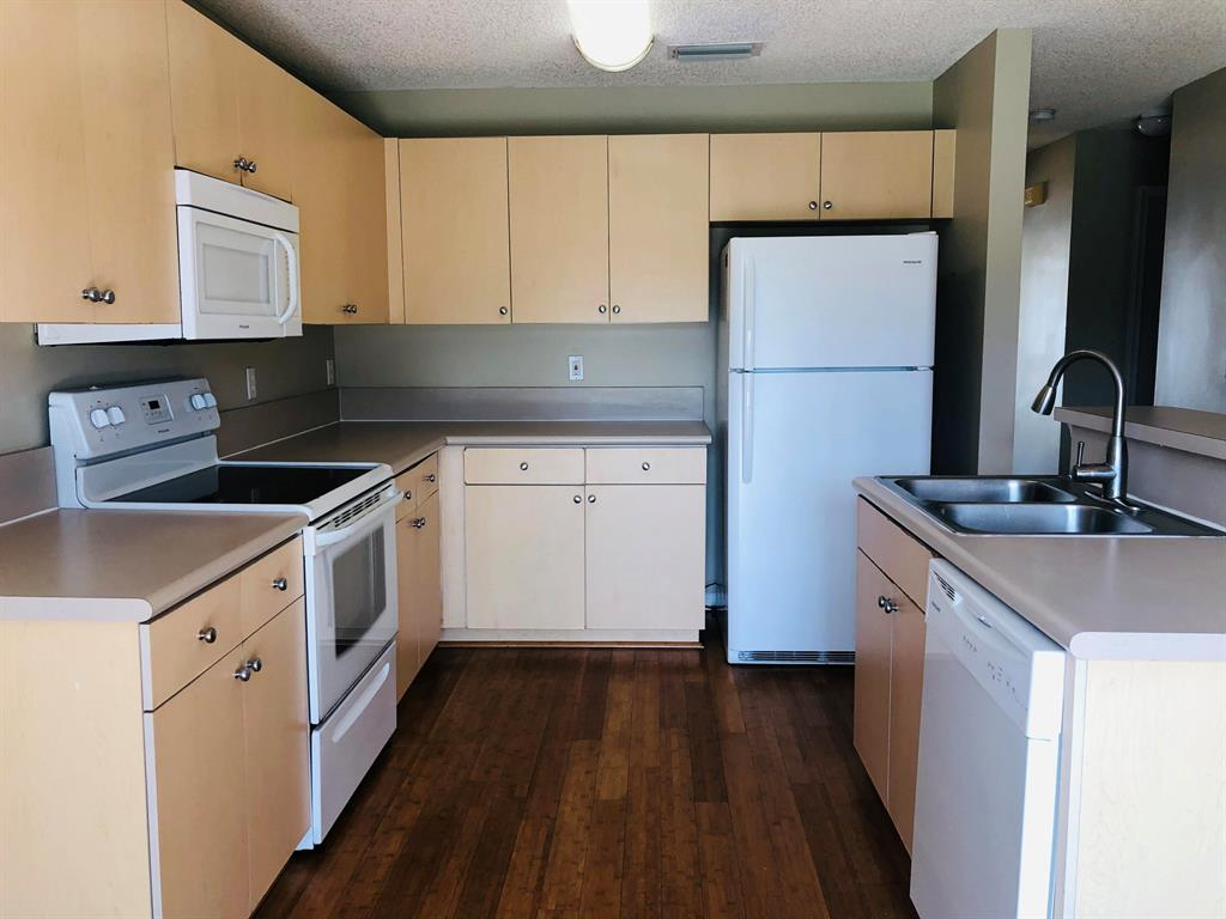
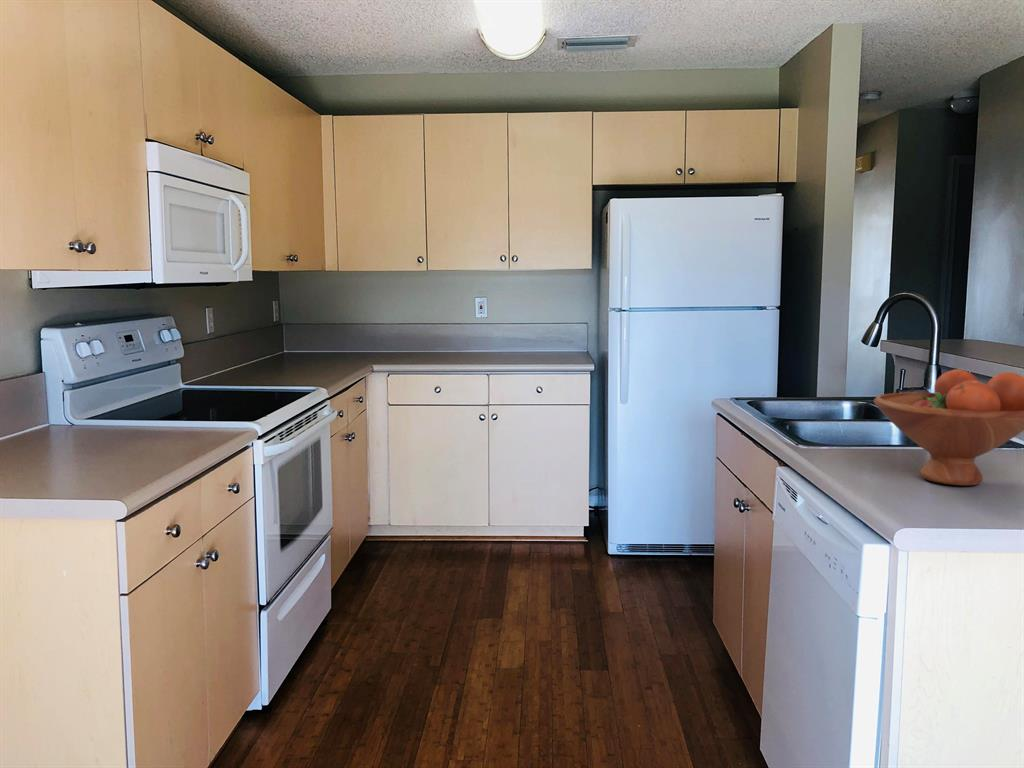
+ fruit bowl (954, 426)
